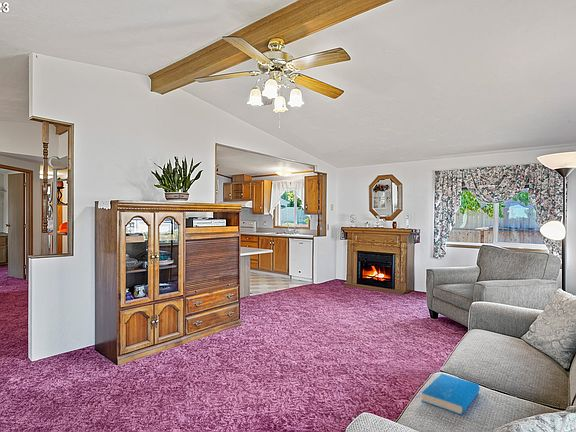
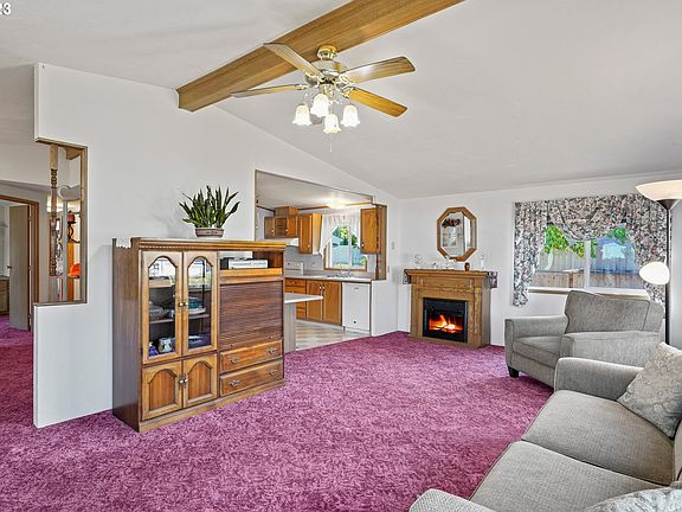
- book (451, 392)
